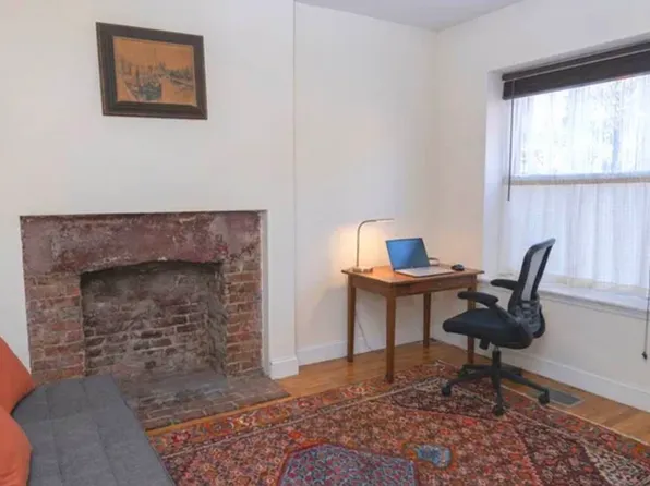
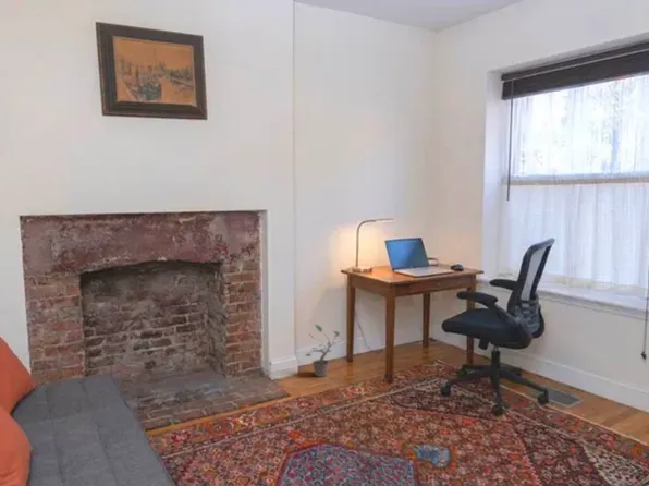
+ potted plant (324, 350)
